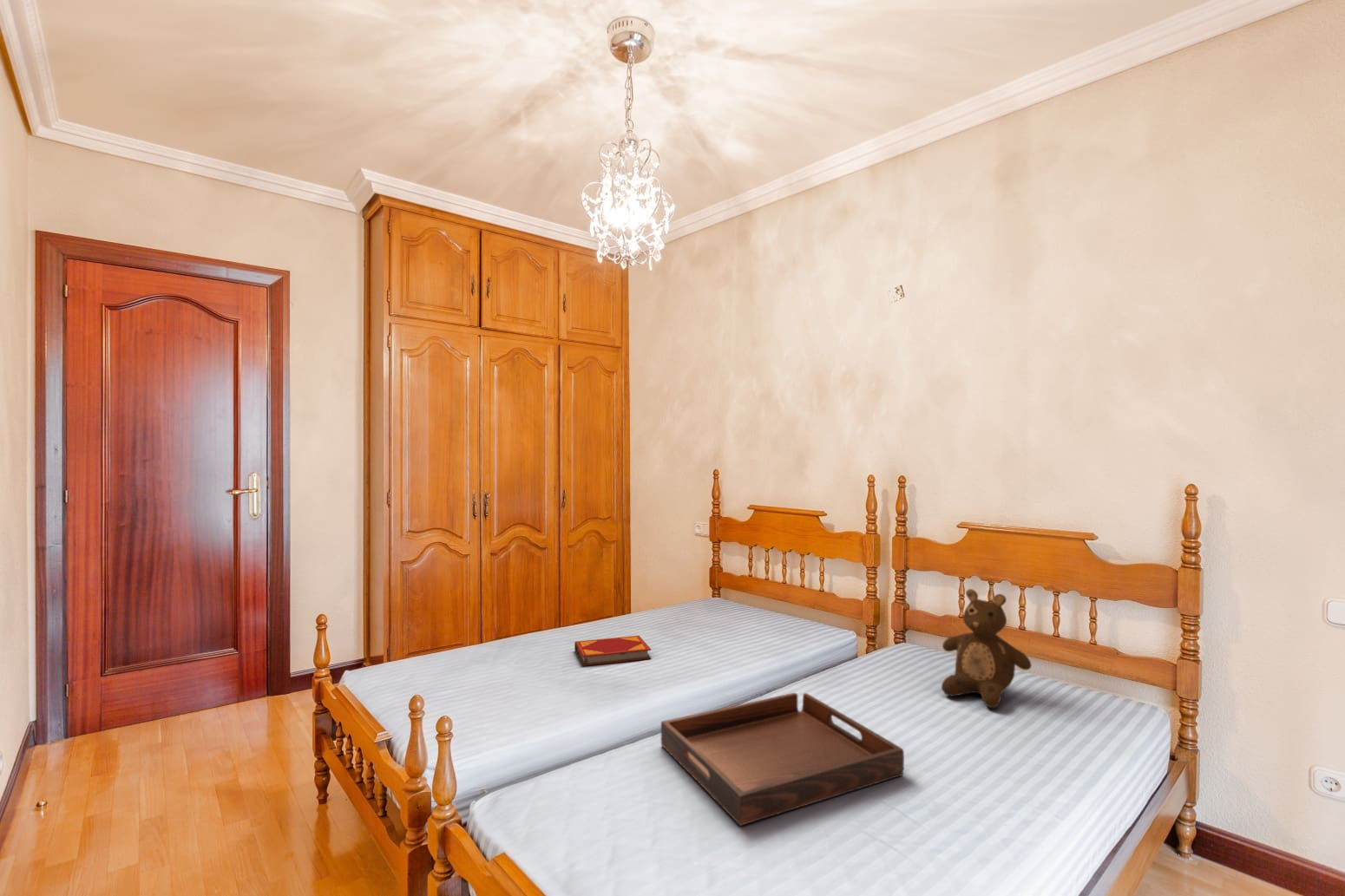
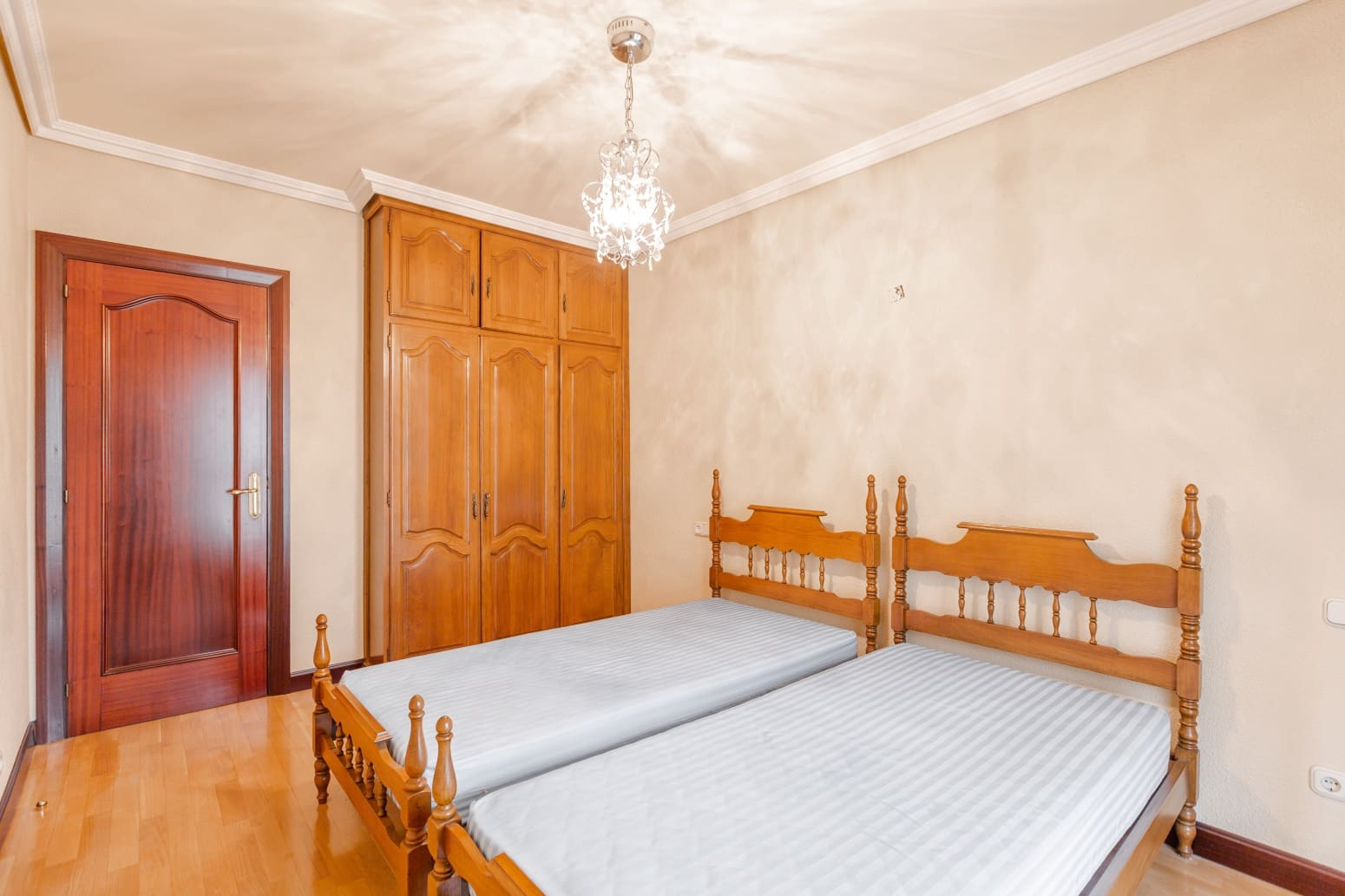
- serving tray (777, 746)
- hardback book (612, 650)
- teddy bear (980, 644)
